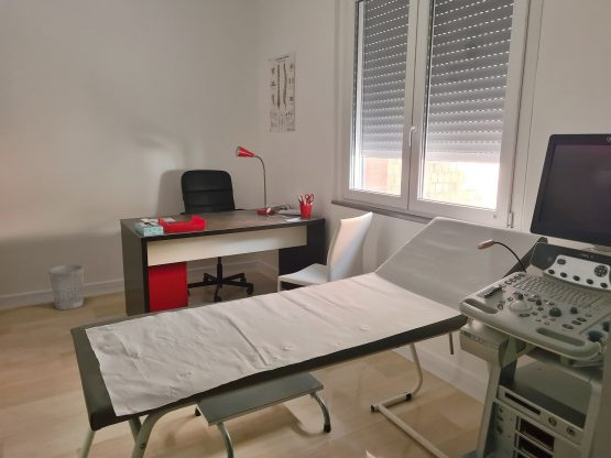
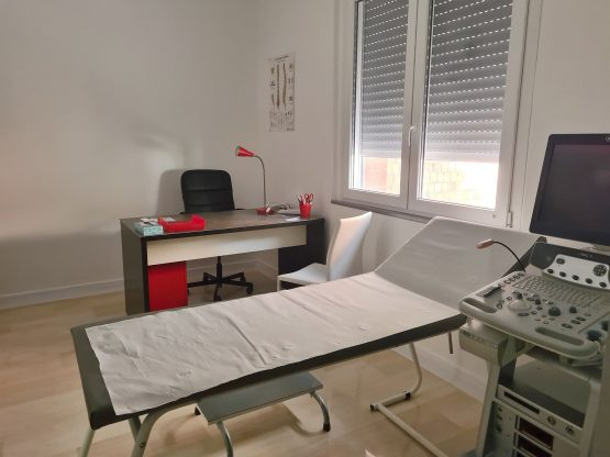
- wastebasket (67, 286)
